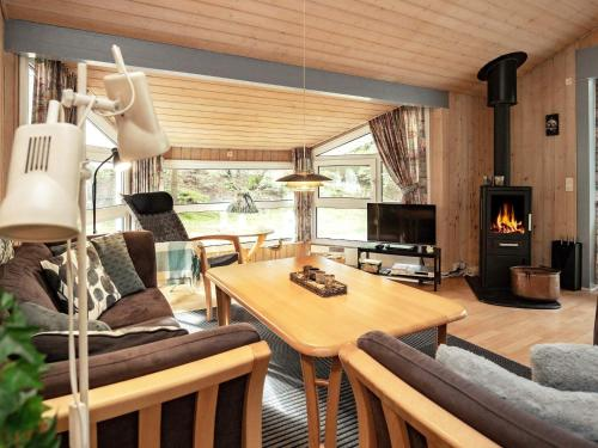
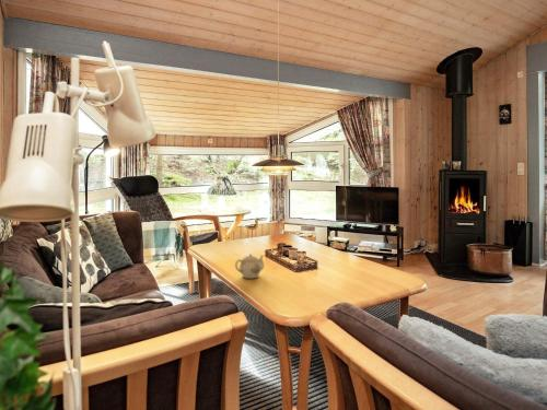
+ teapot (249, 265)
